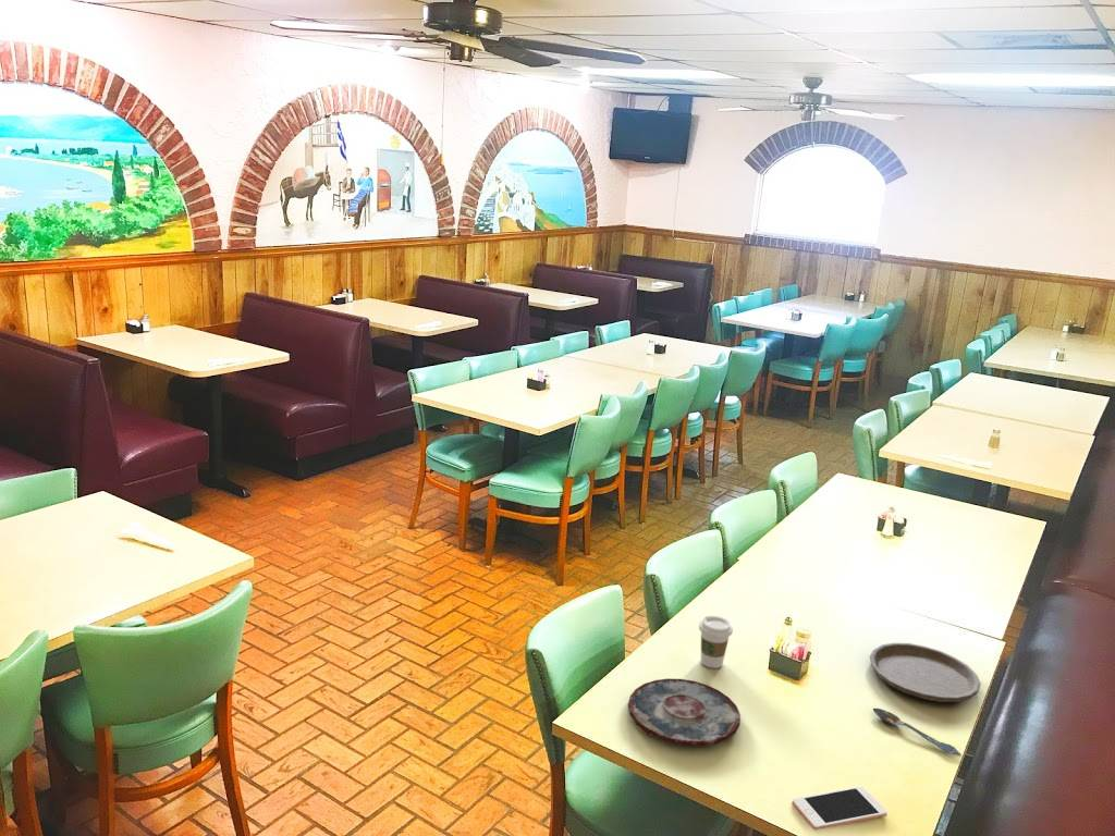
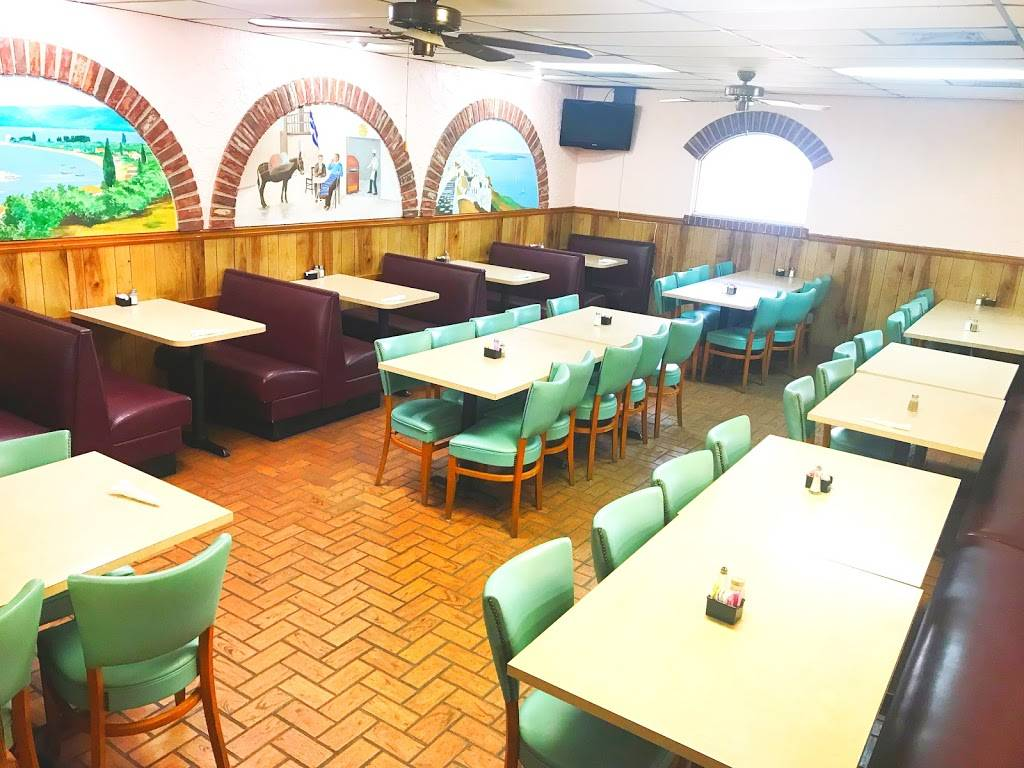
- coffee cup (713, 642)
- spoon (916, 730)
- plate (684, 711)
- cell phone (838, 807)
- plate (923, 672)
